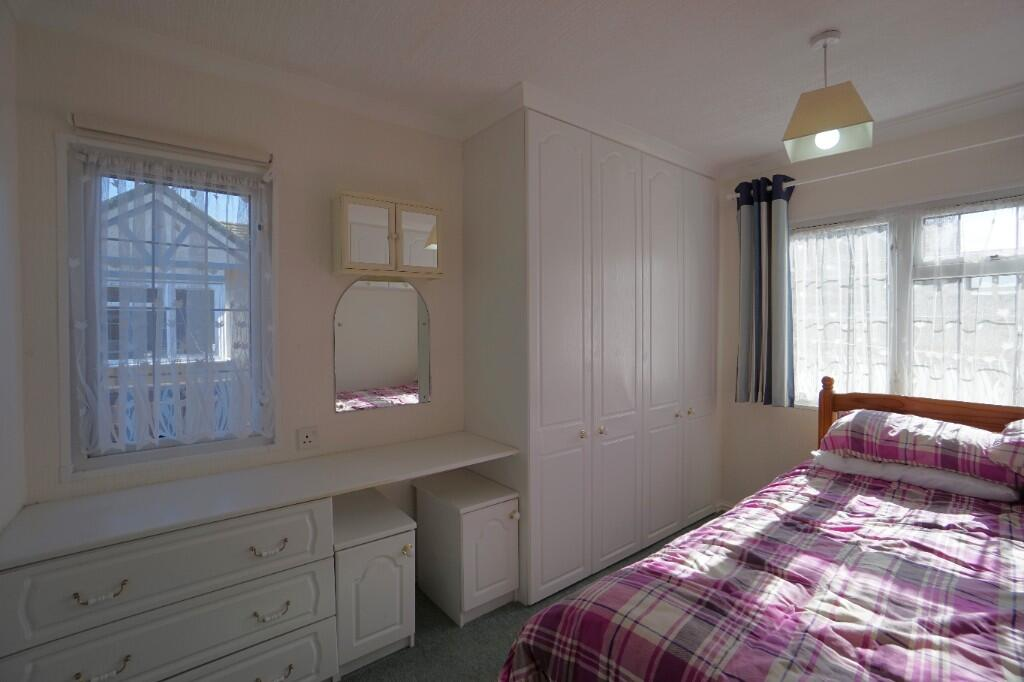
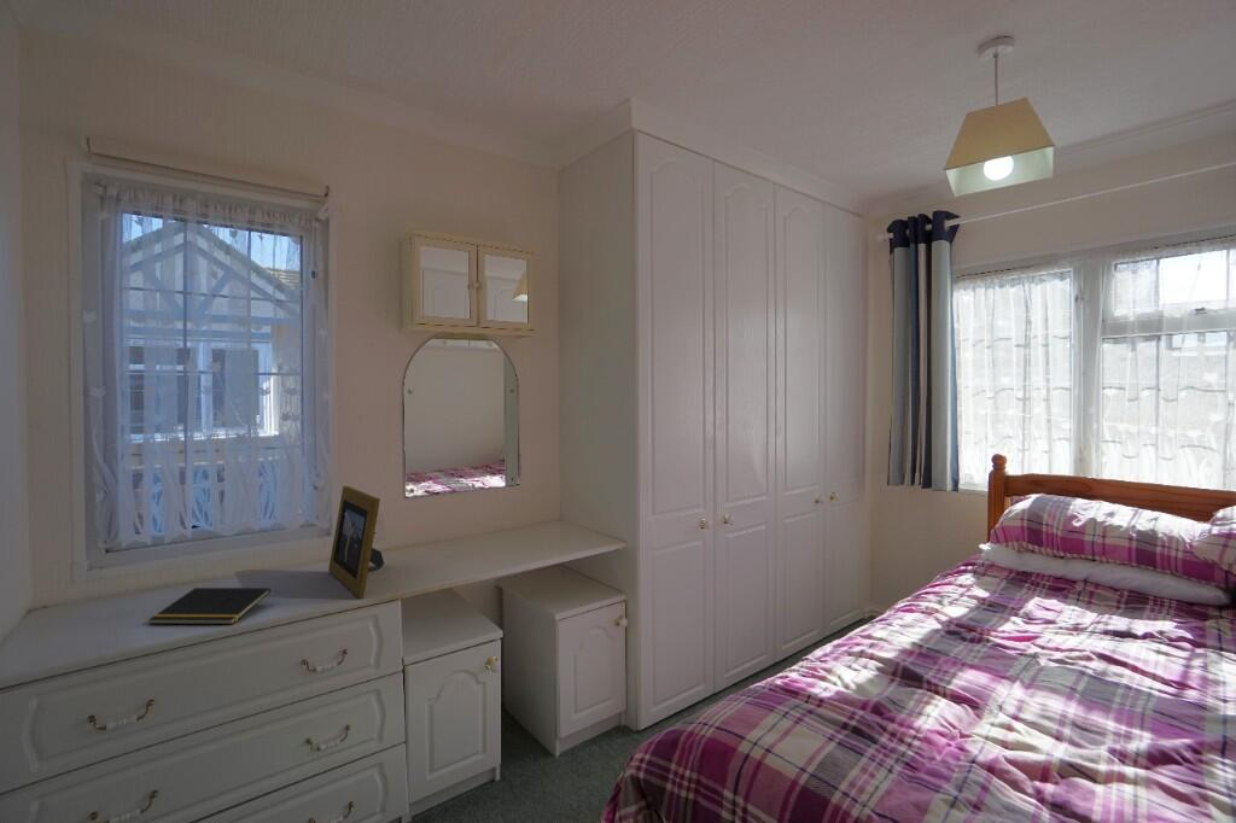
+ notepad (212, 605)
+ picture frame (369, 535)
